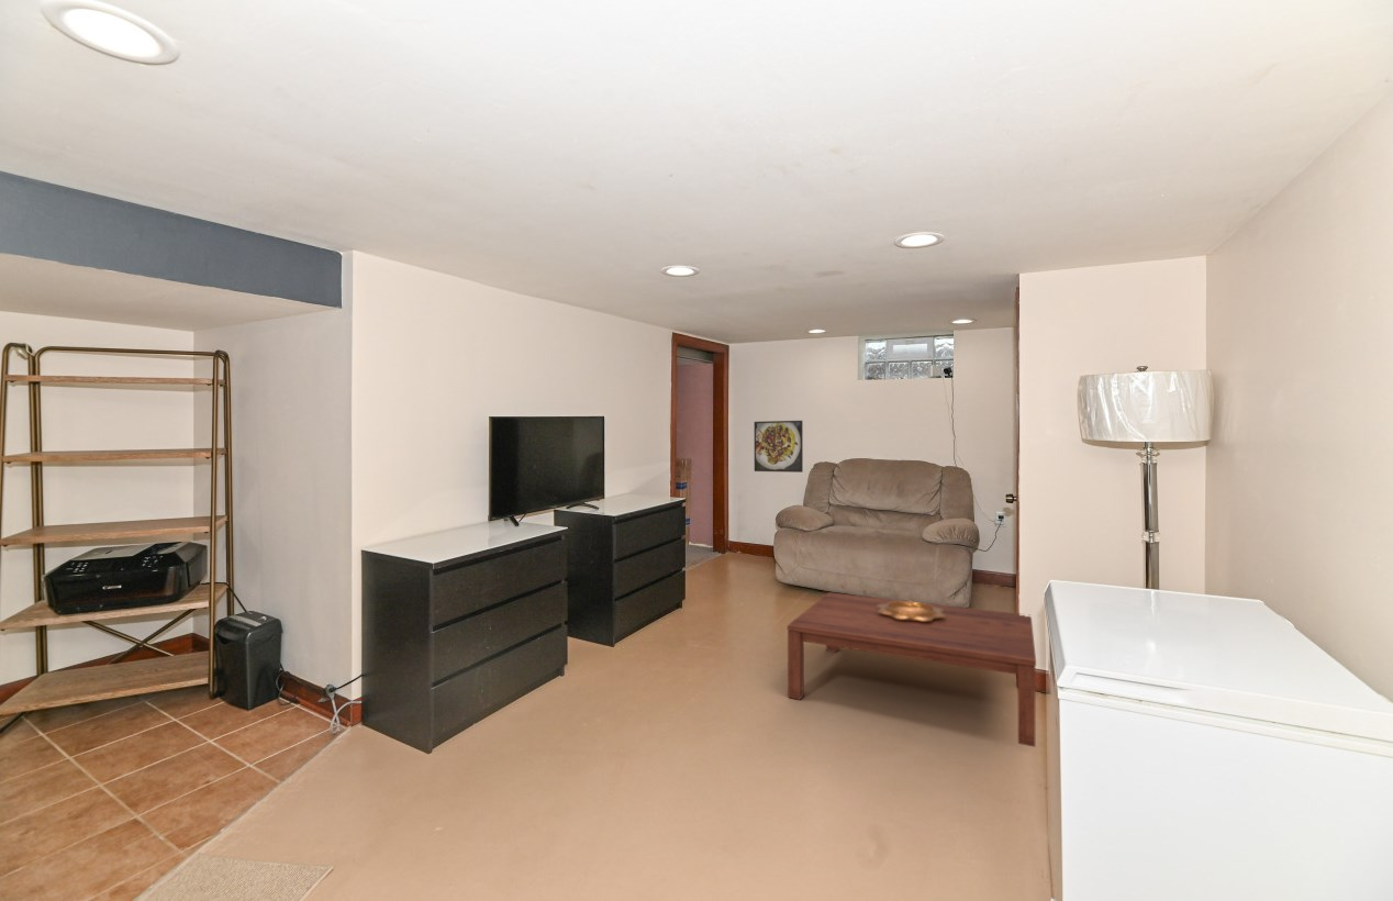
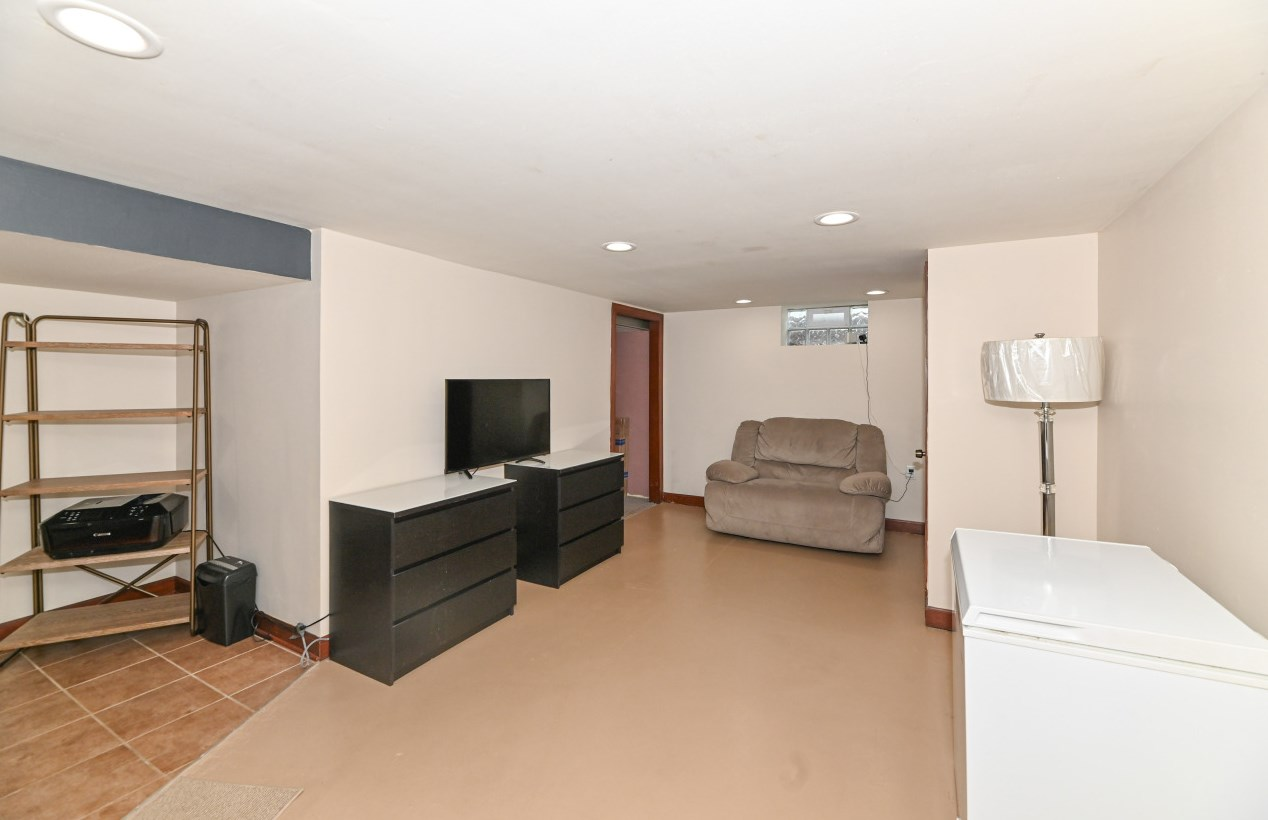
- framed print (778, 446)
- coffee table (912, 655)
- decorative bowl (910, 610)
